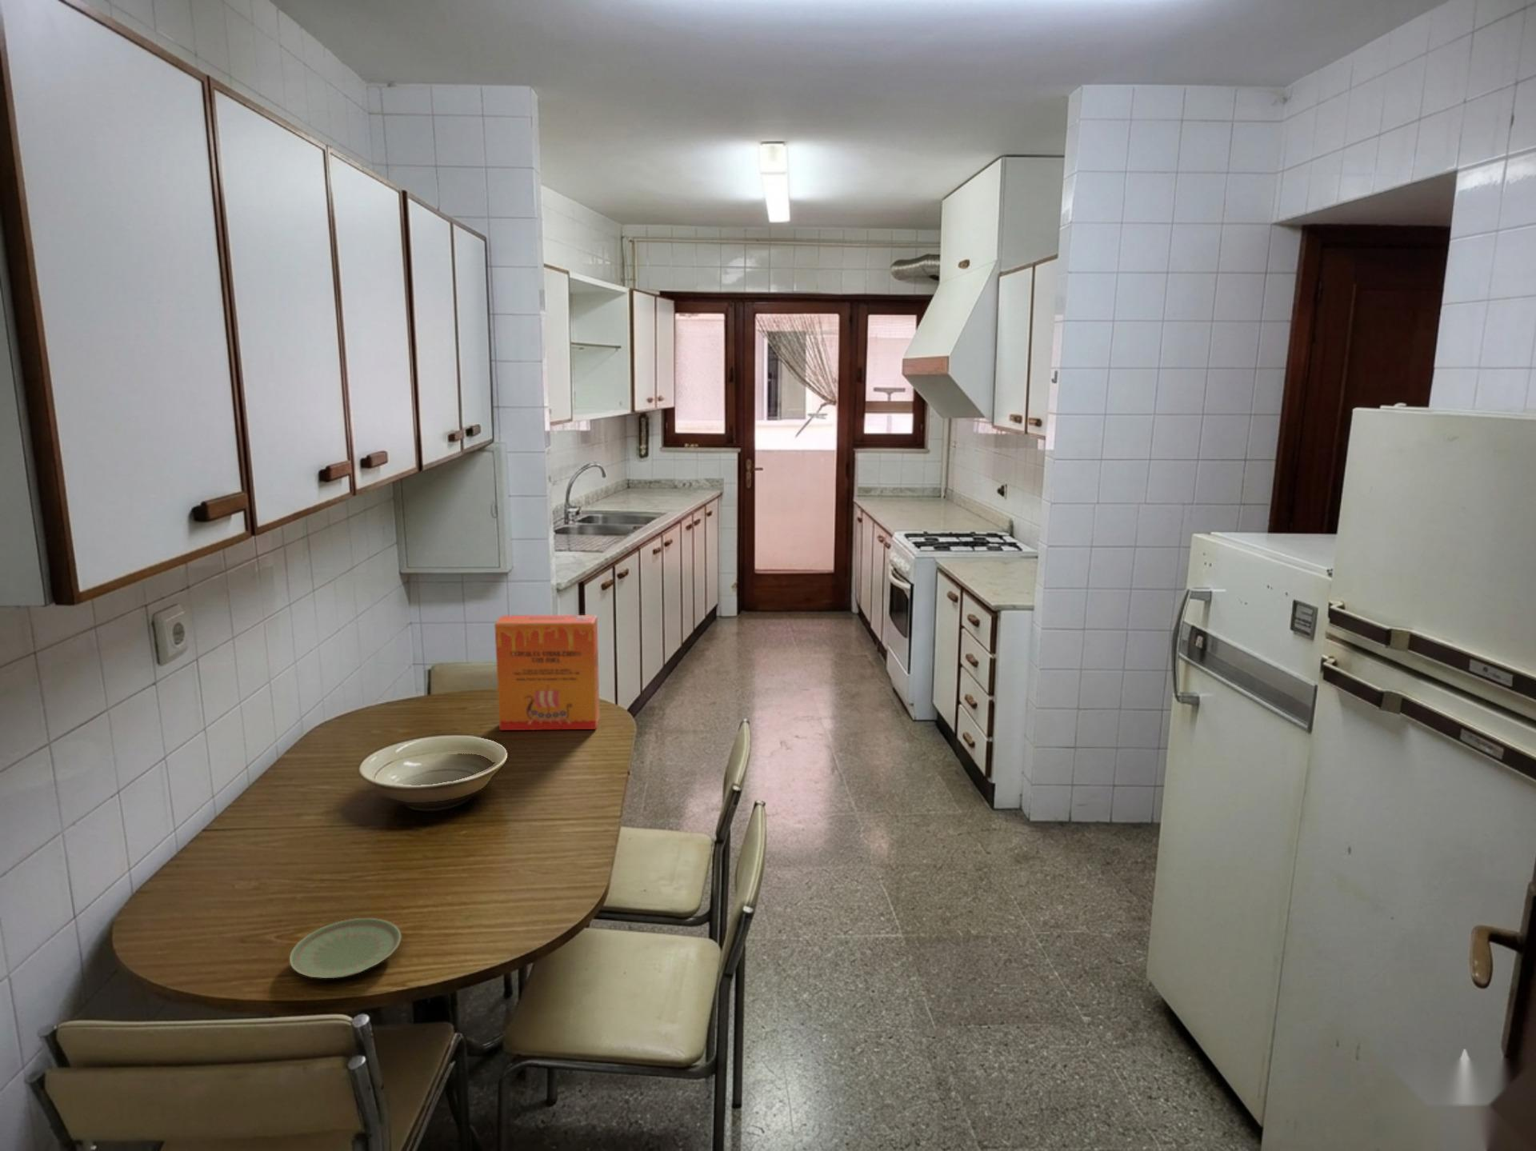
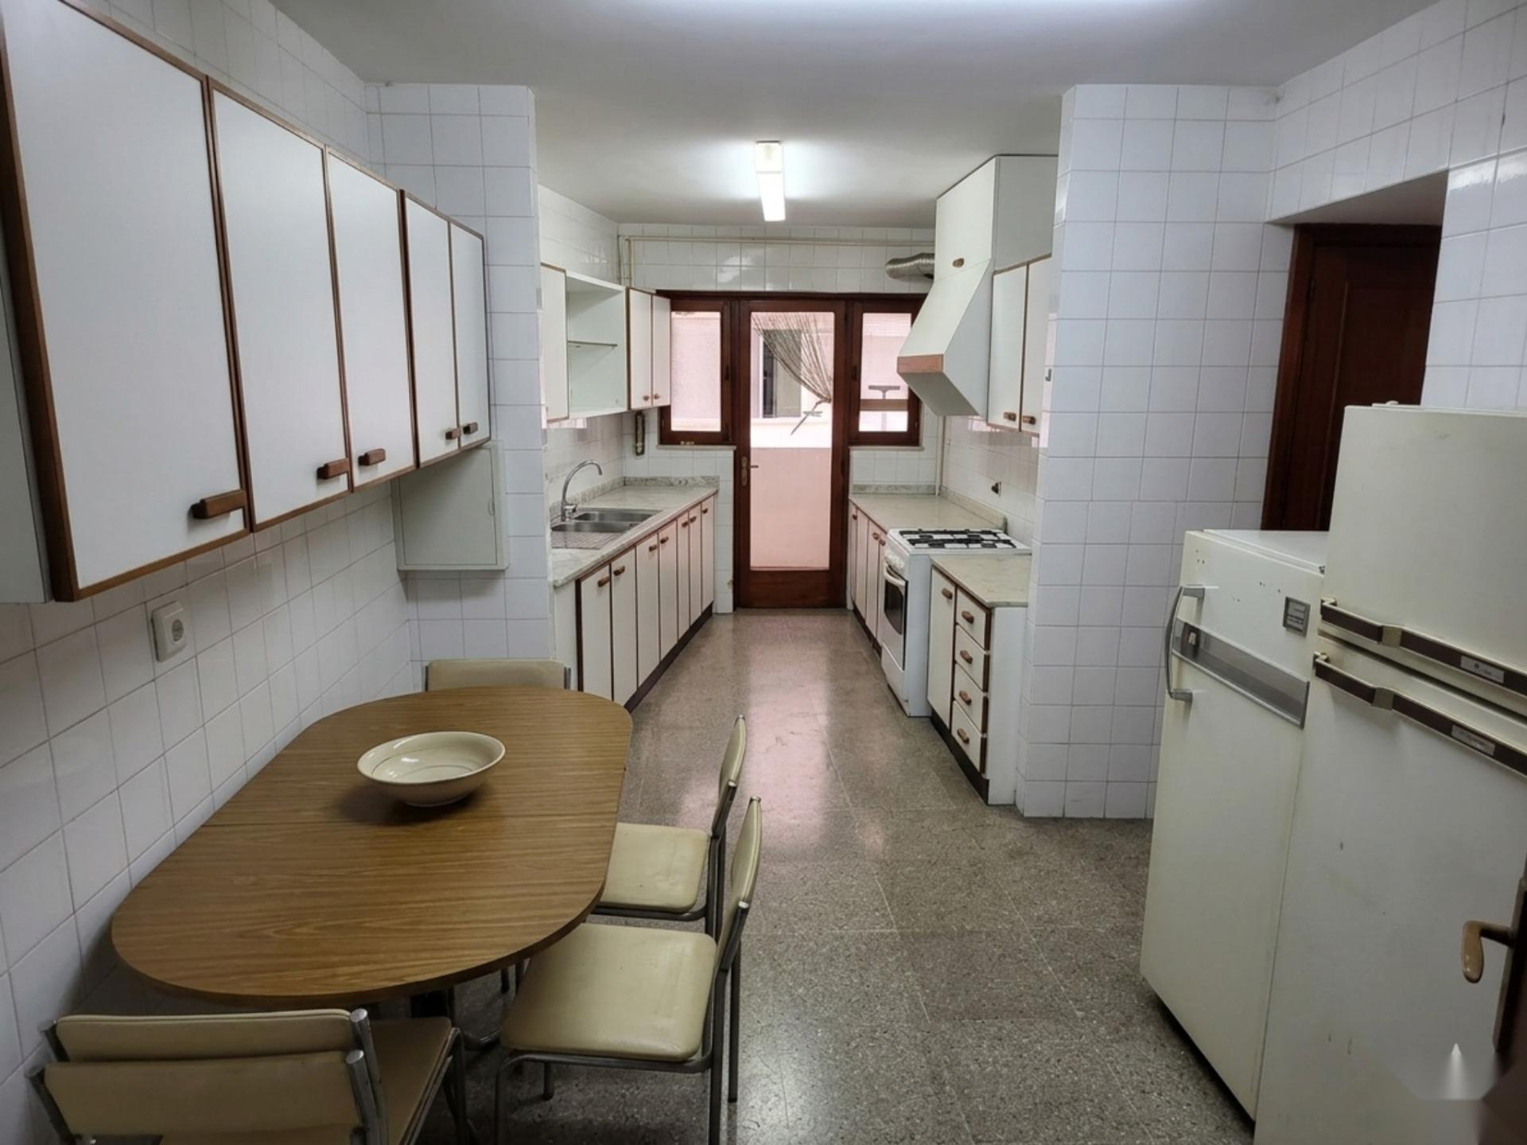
- cereal box (549, 672)
- plate (346, 952)
